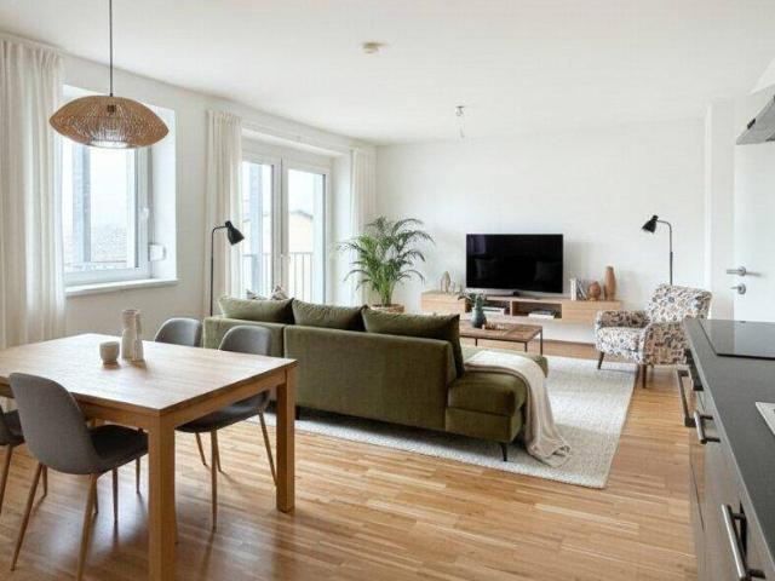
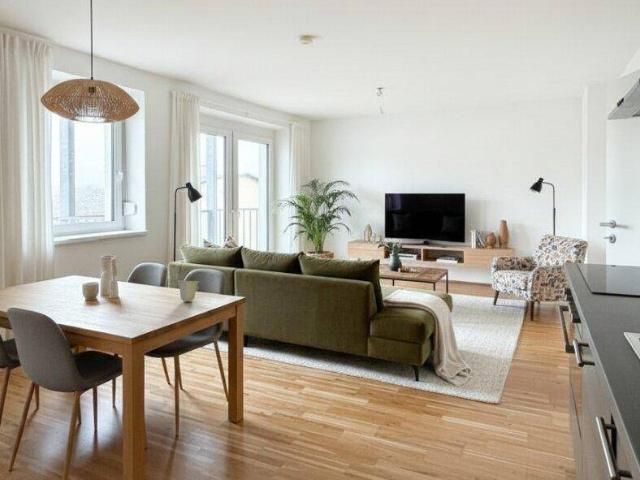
+ cup (188, 290)
